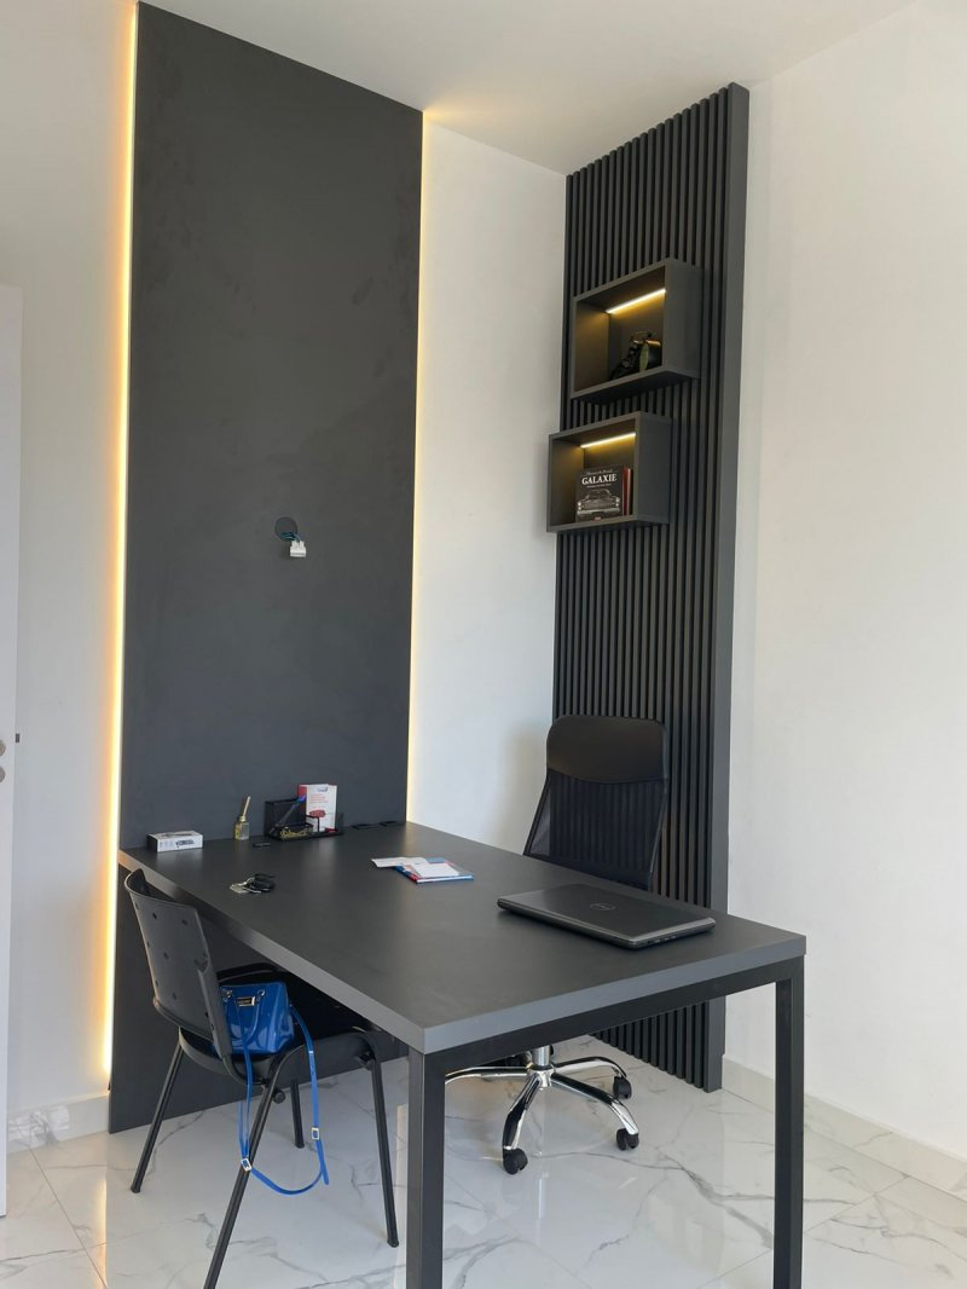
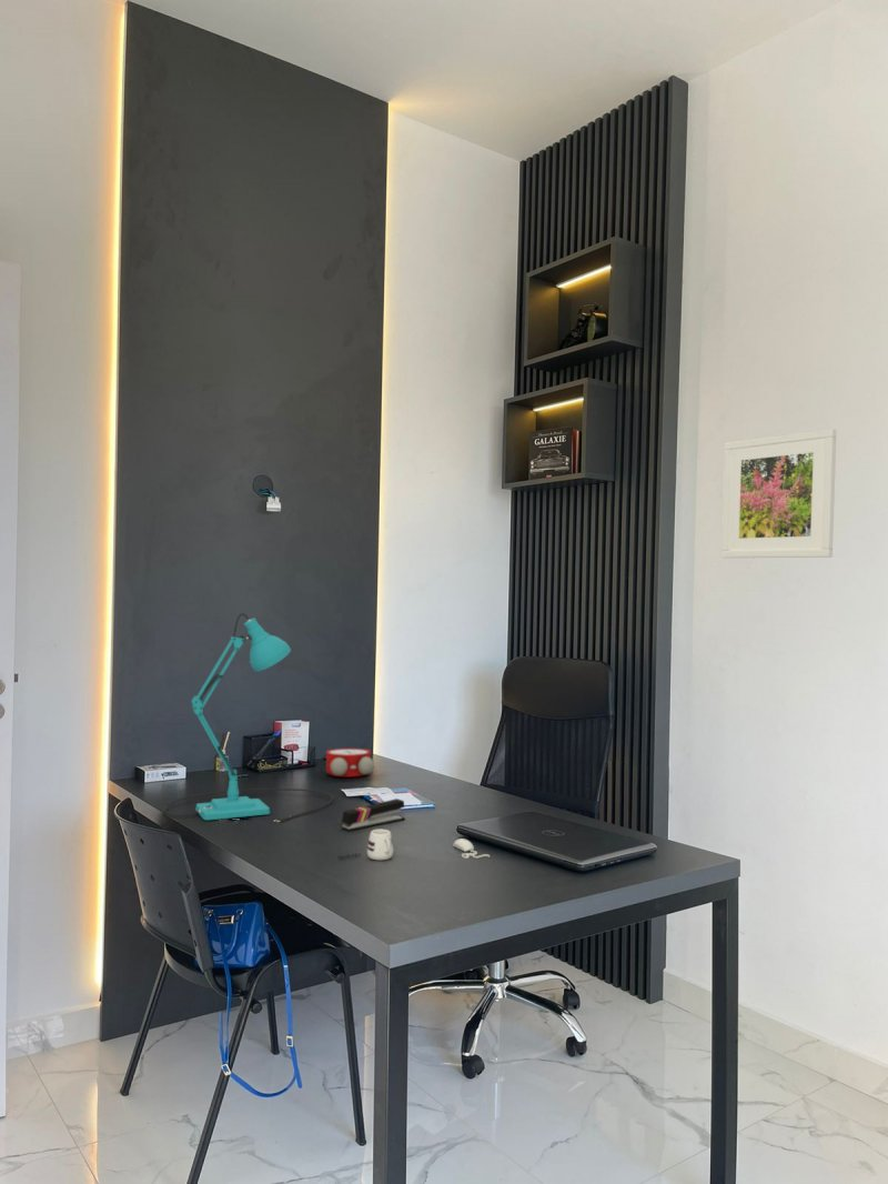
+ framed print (775, 496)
+ computer mouse (465, 846)
+ stapler (373, 814)
+ desk lamp (255, 671)
+ alarm clock (347, 762)
+ mug (369, 846)
